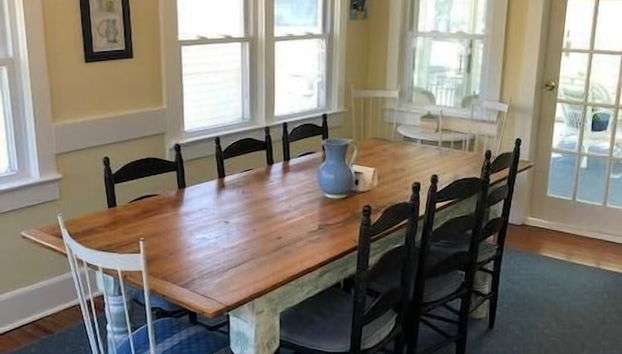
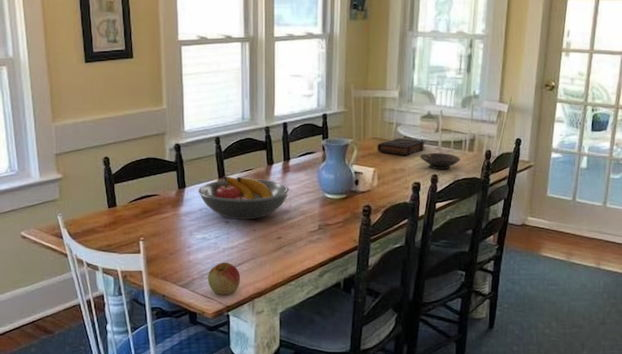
+ apple (224, 278)
+ bowl (439, 161)
+ book (401, 145)
+ fruit bowl (244, 198)
